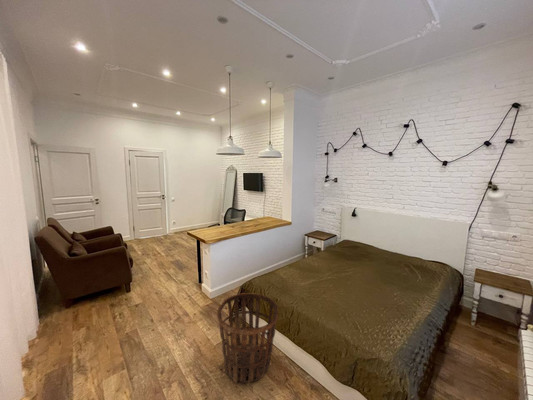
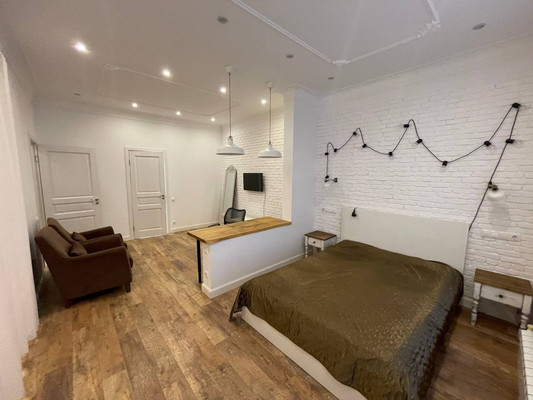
- basket (249, 335)
